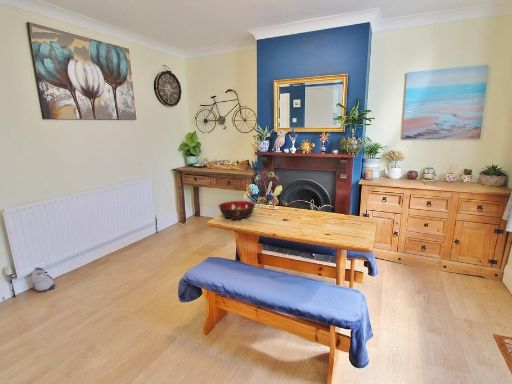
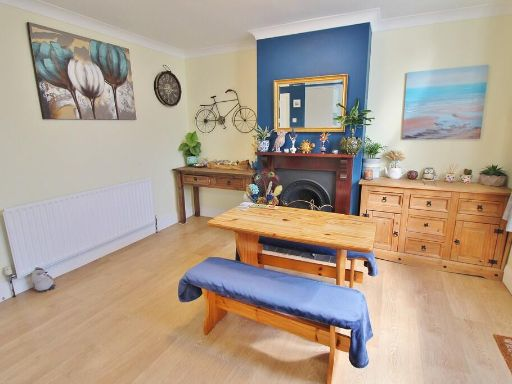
- decorative bowl (237, 210)
